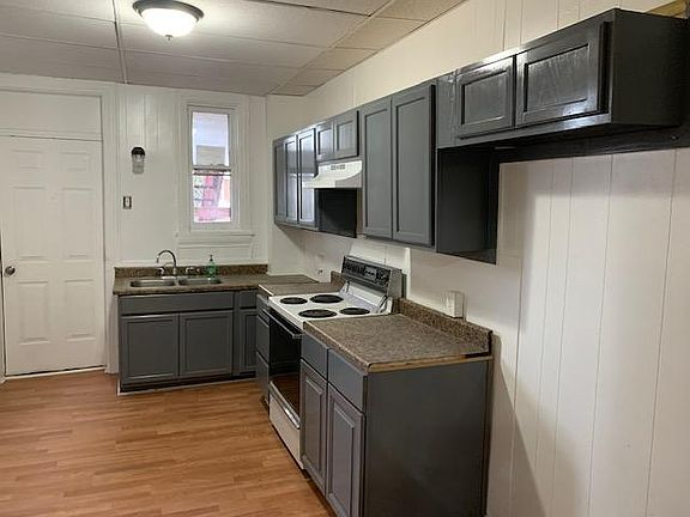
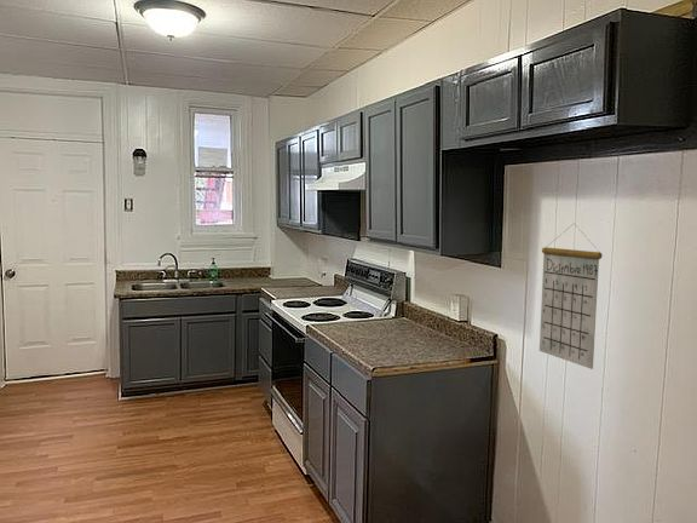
+ calendar (568, 292)
